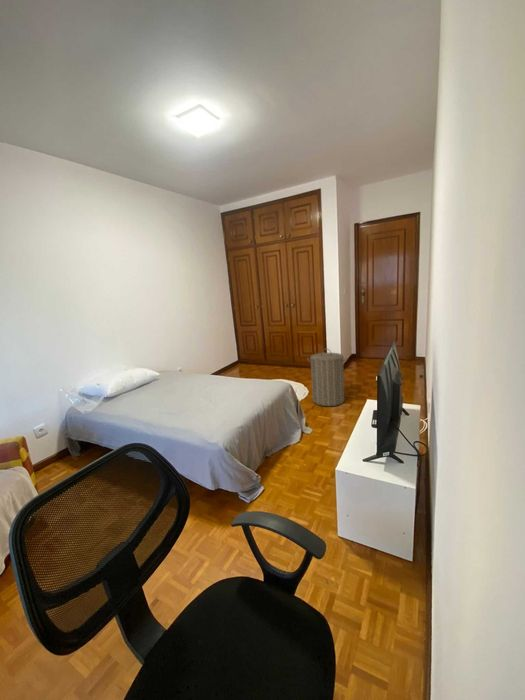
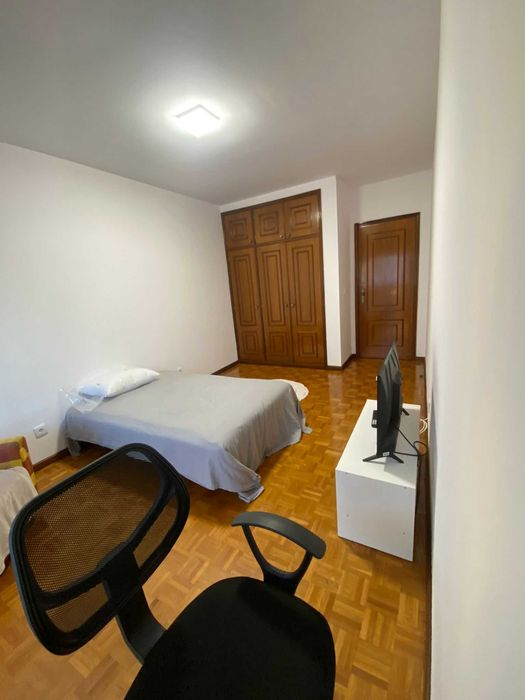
- laundry hamper (327, 374)
